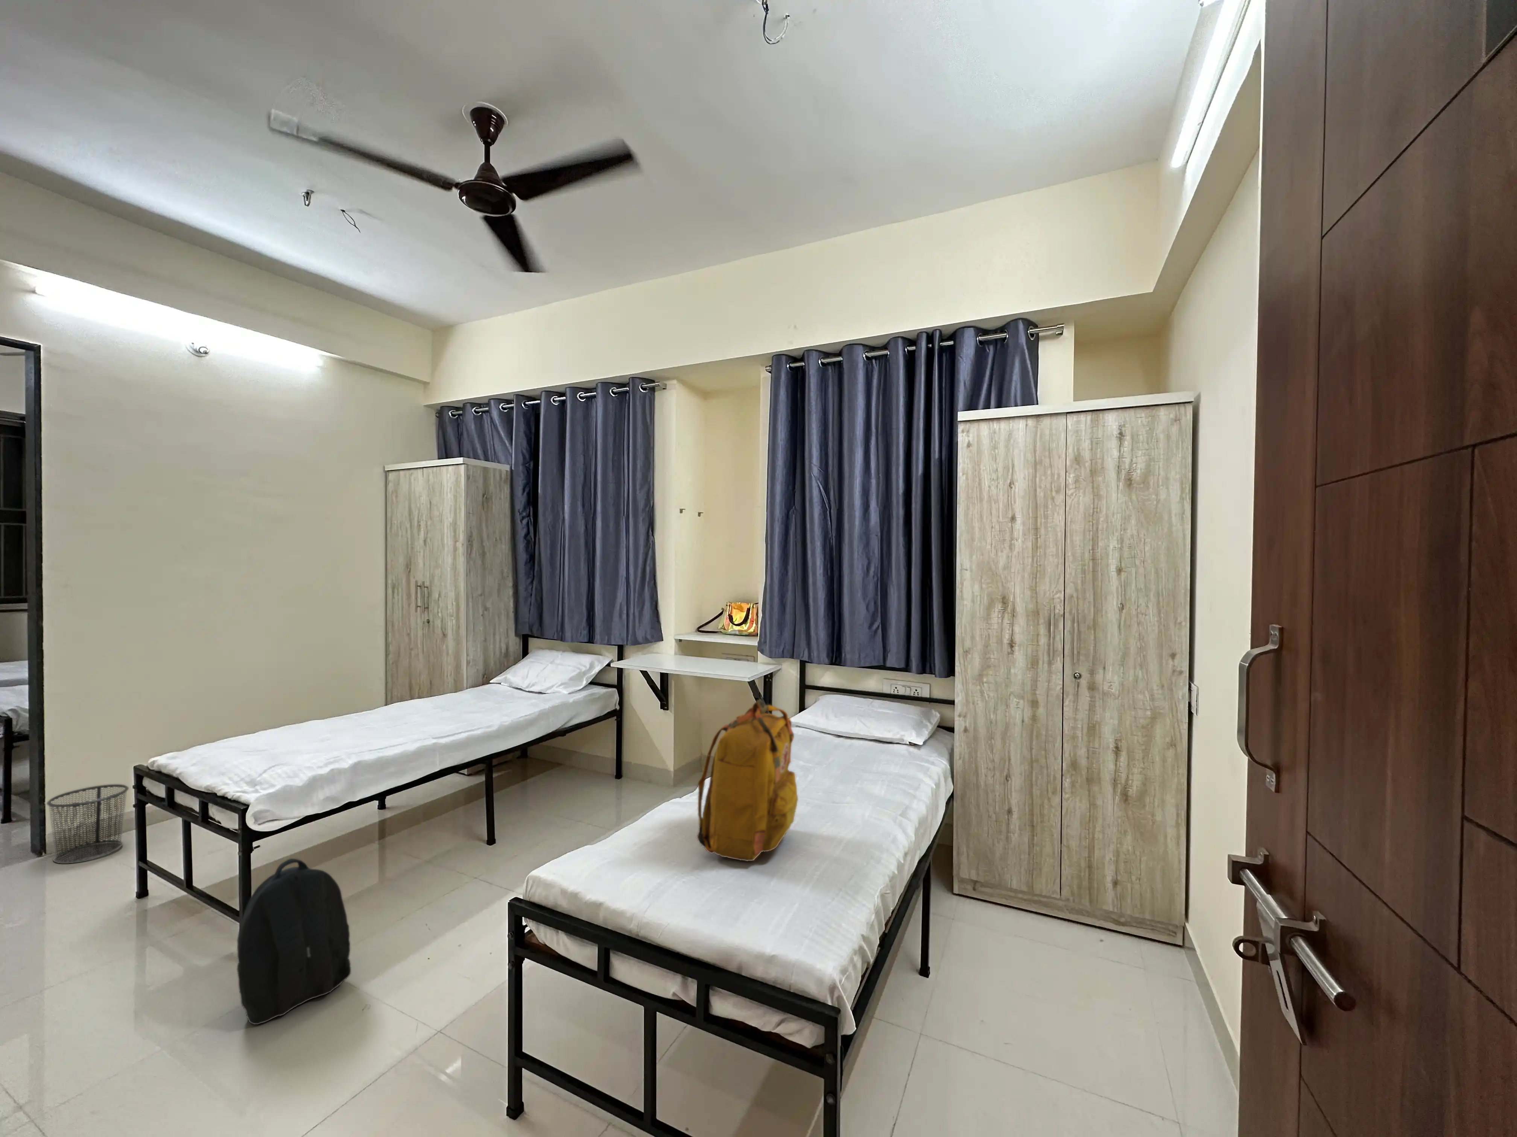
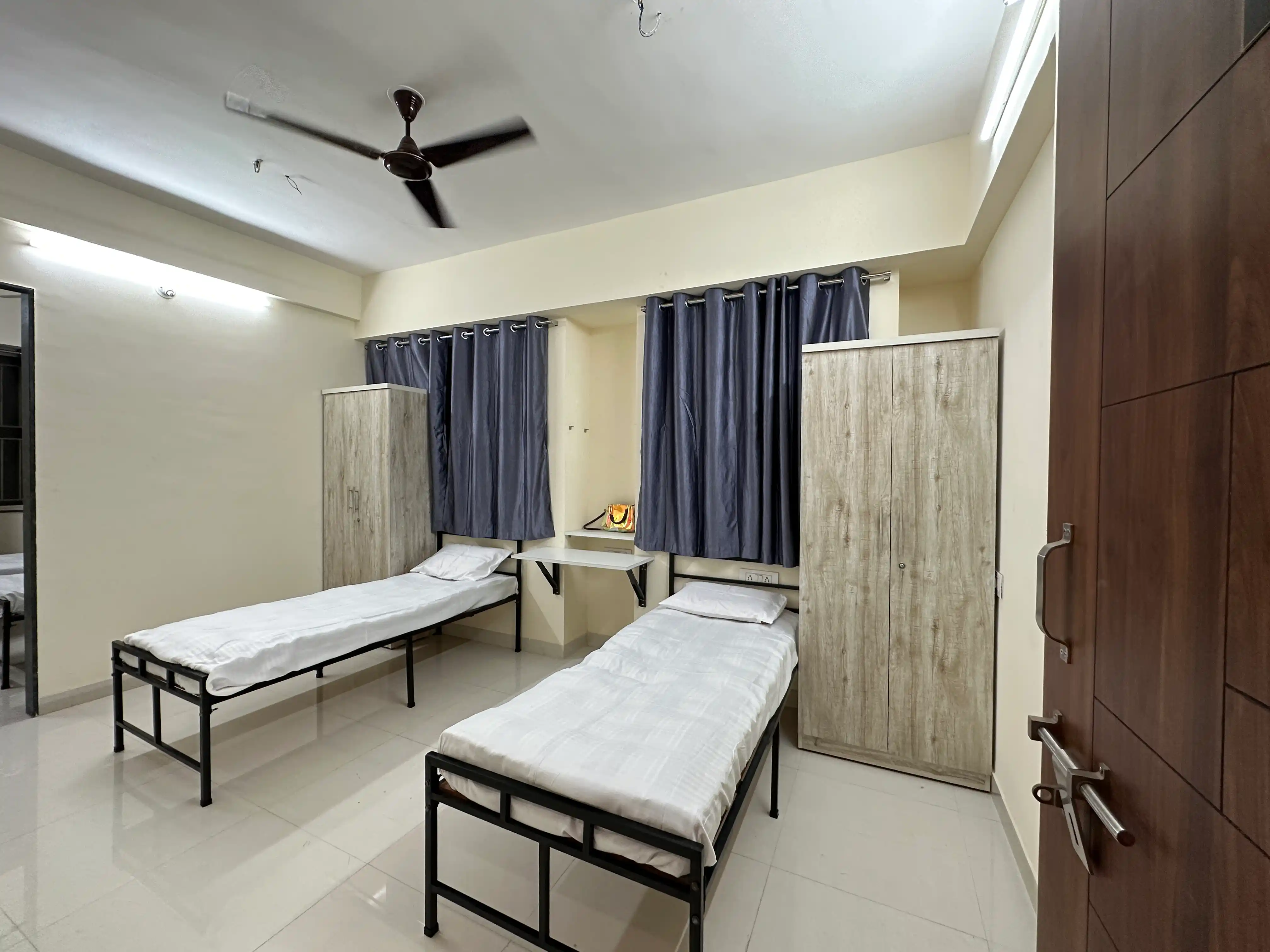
- waste bin (88, 823)
- backpack (750, 770)
- backpack (293, 928)
